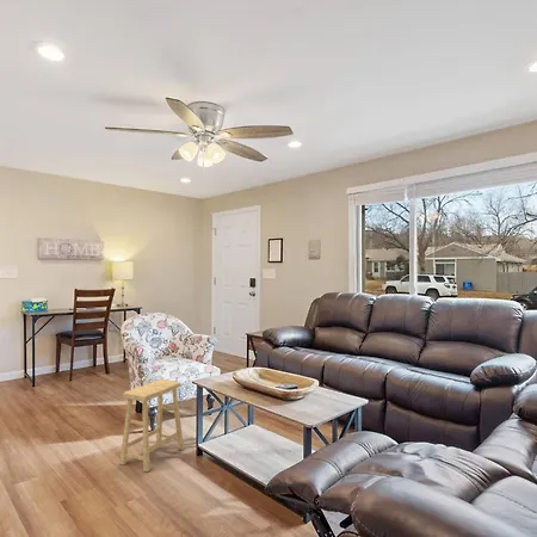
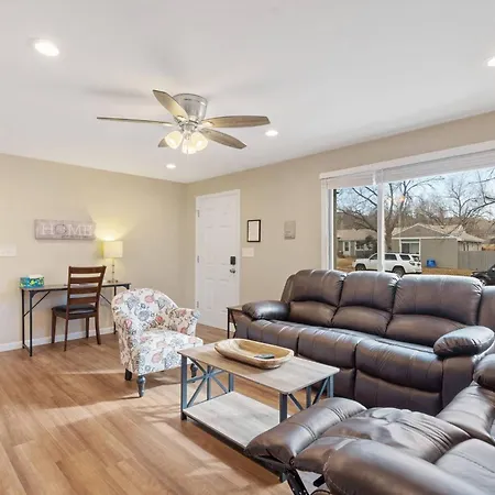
- footstool (158, 421)
